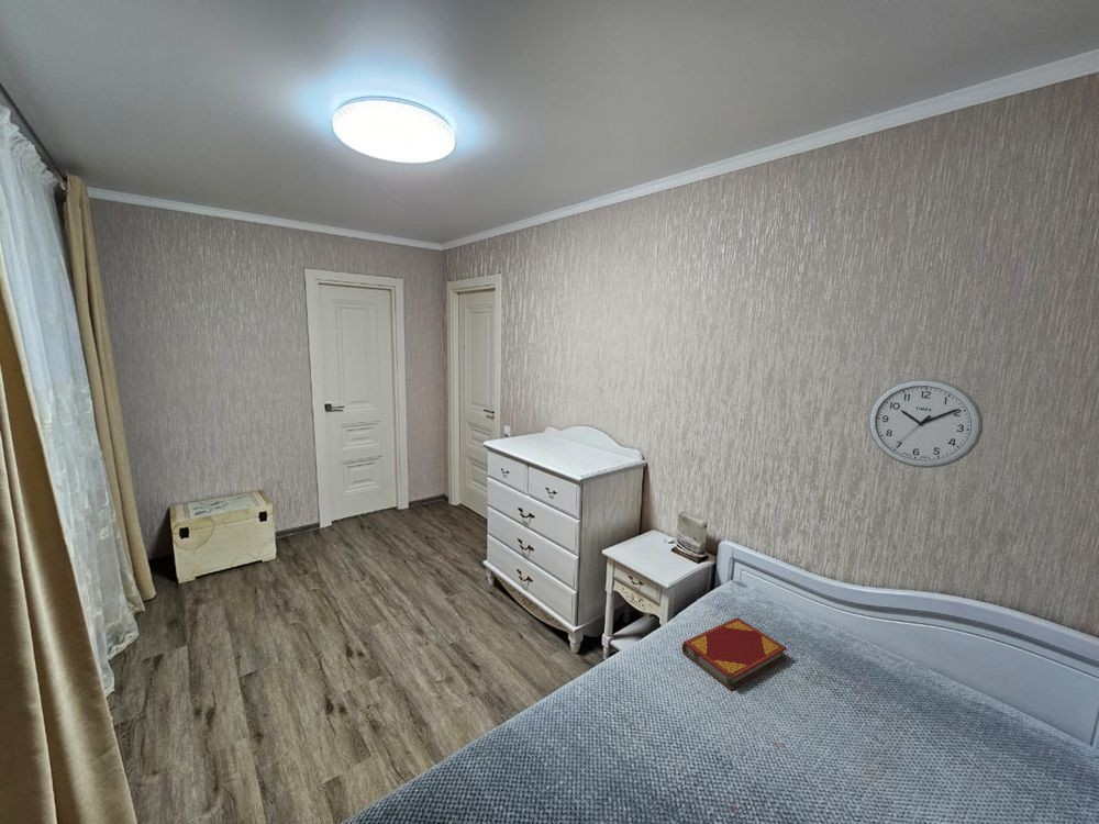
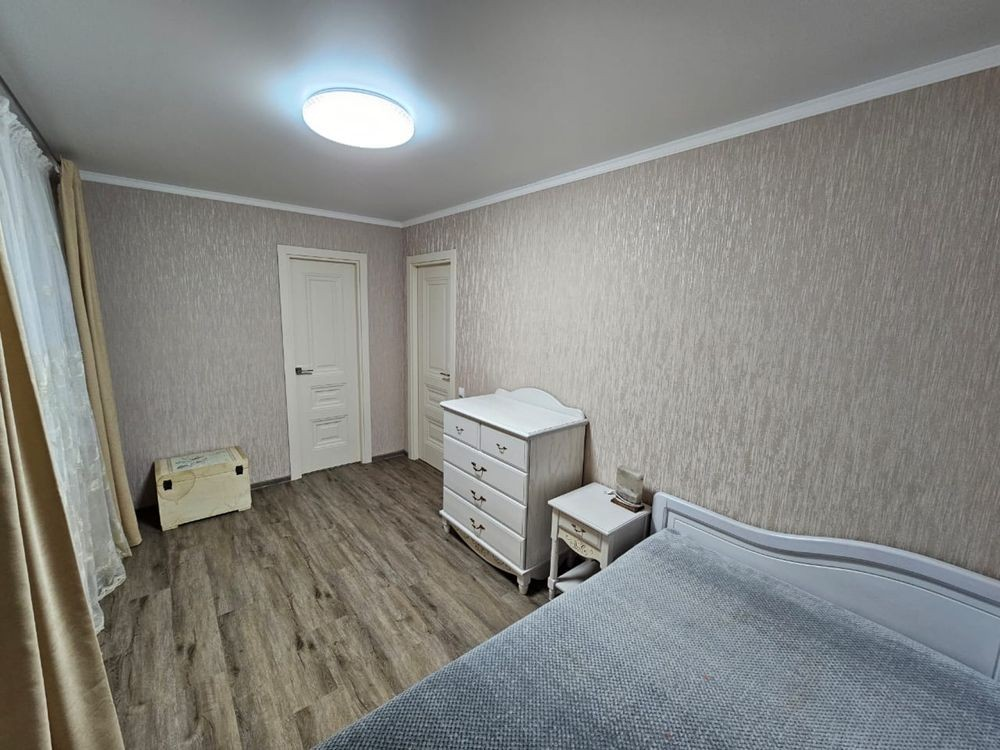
- hardback book (733, 649)
- wall clock (920, 423)
